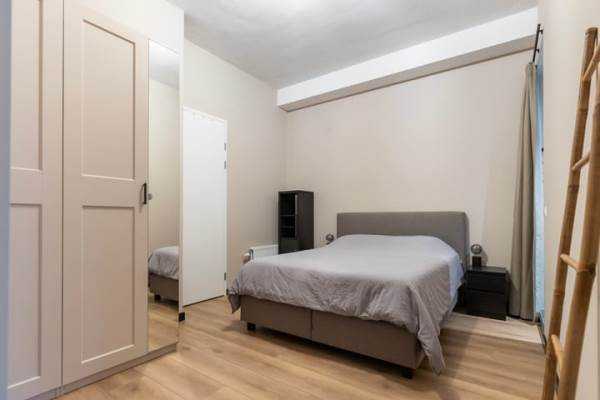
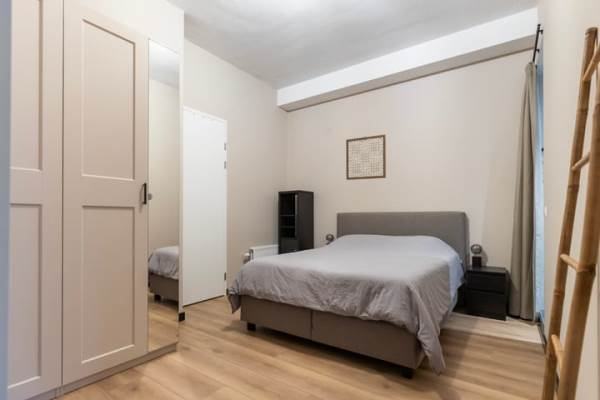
+ wall art (365, 156)
